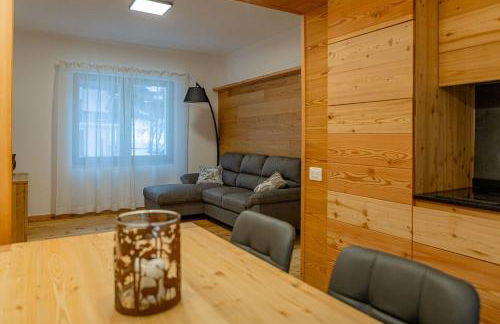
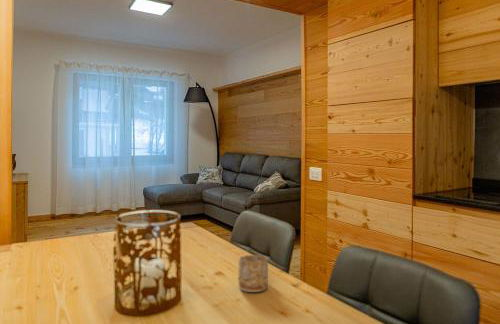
+ mug (255, 271)
